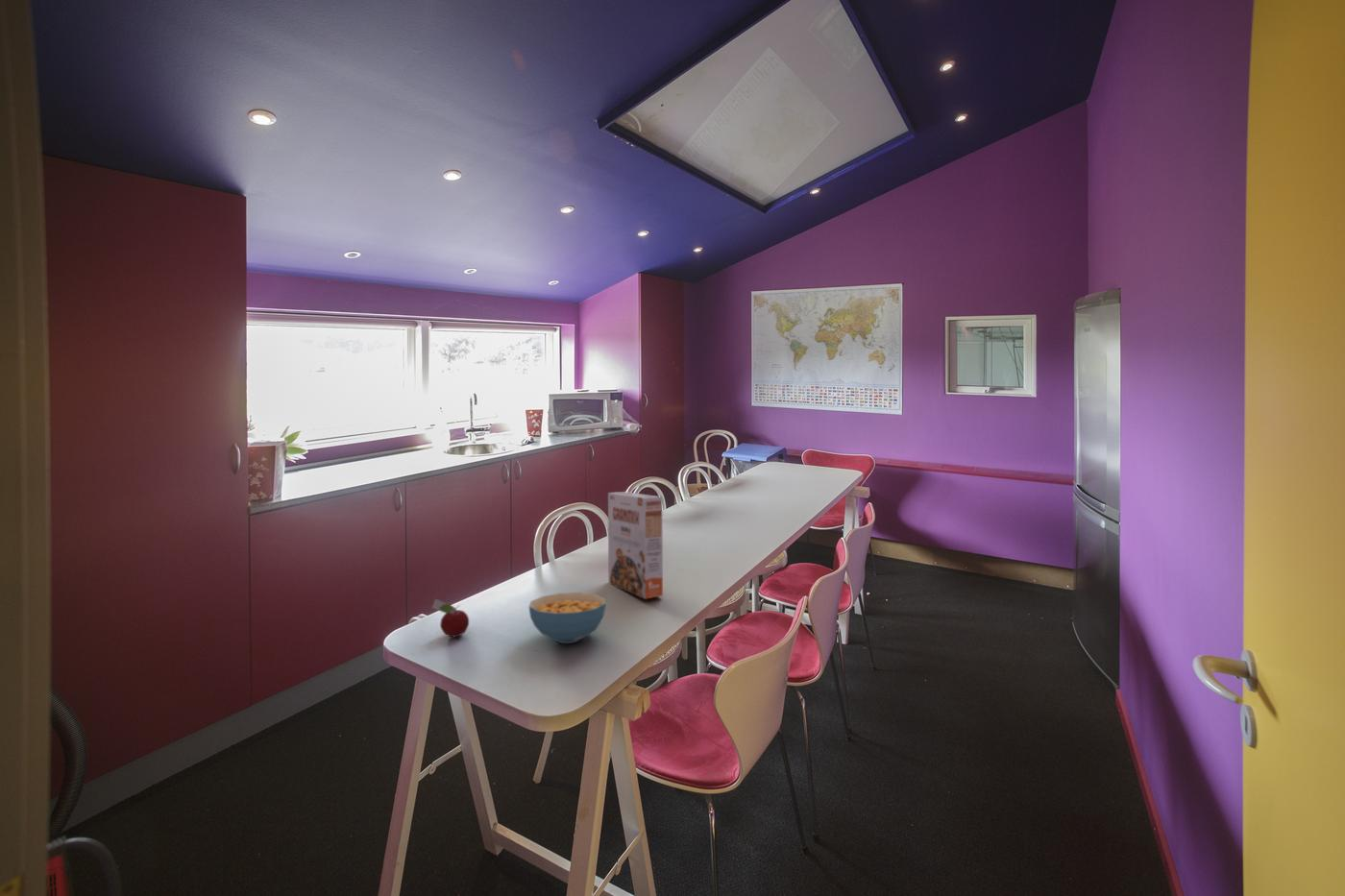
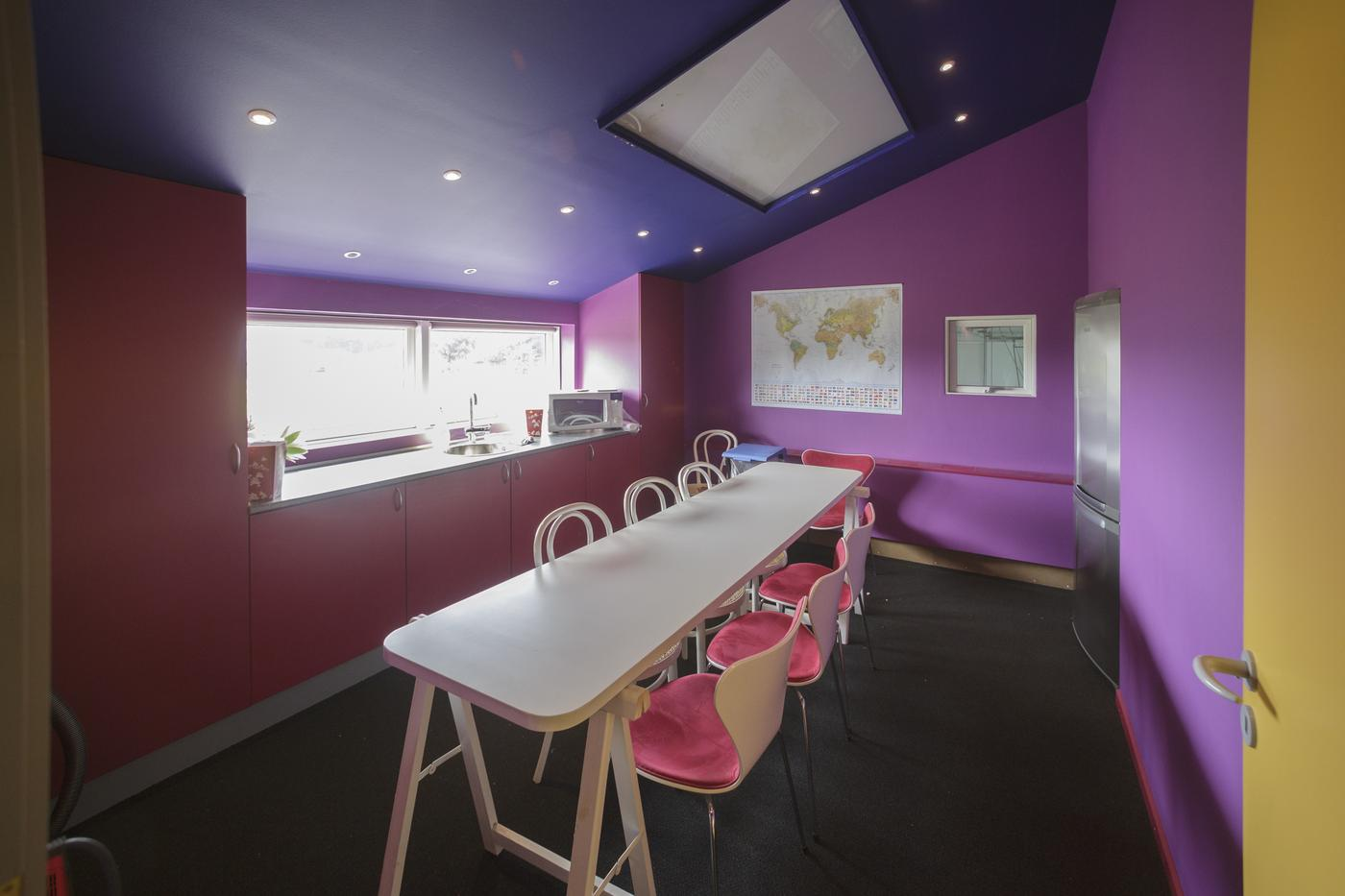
- cereal box (634, 542)
- cereal bowl (568, 620)
- fruit (451, 618)
